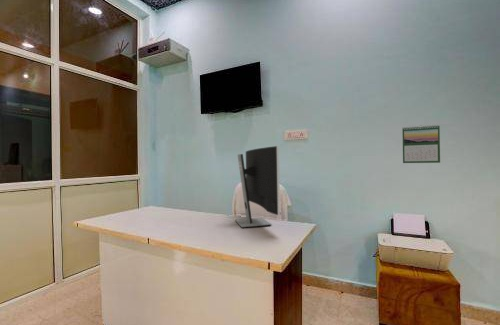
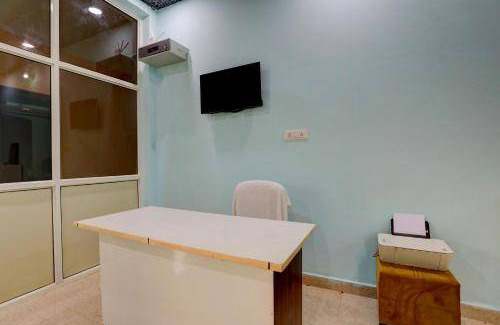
- calendar (420, 144)
- computer monitor (251, 186)
